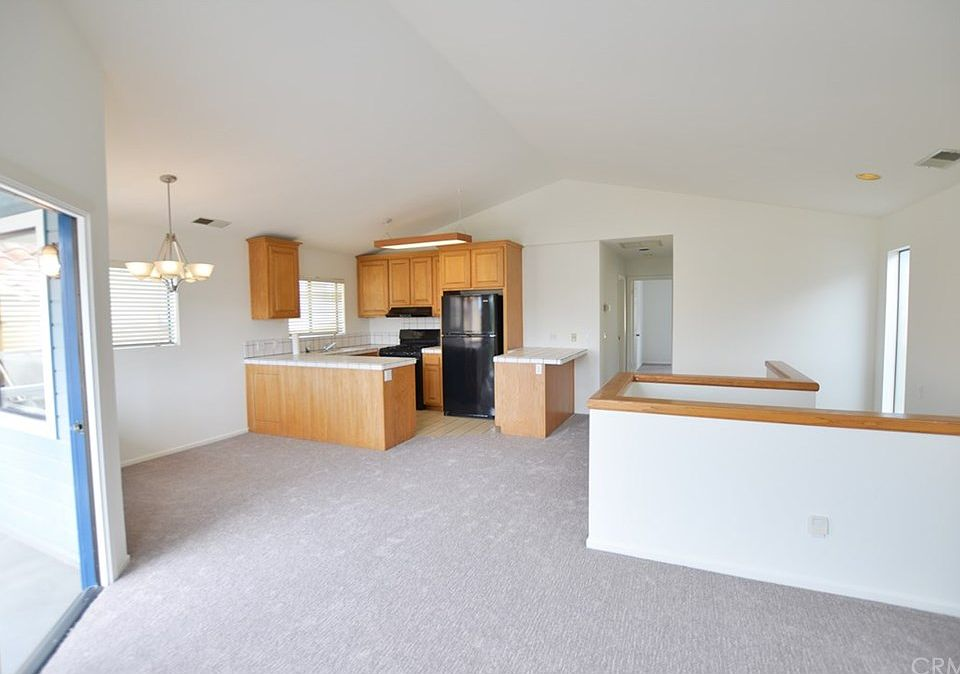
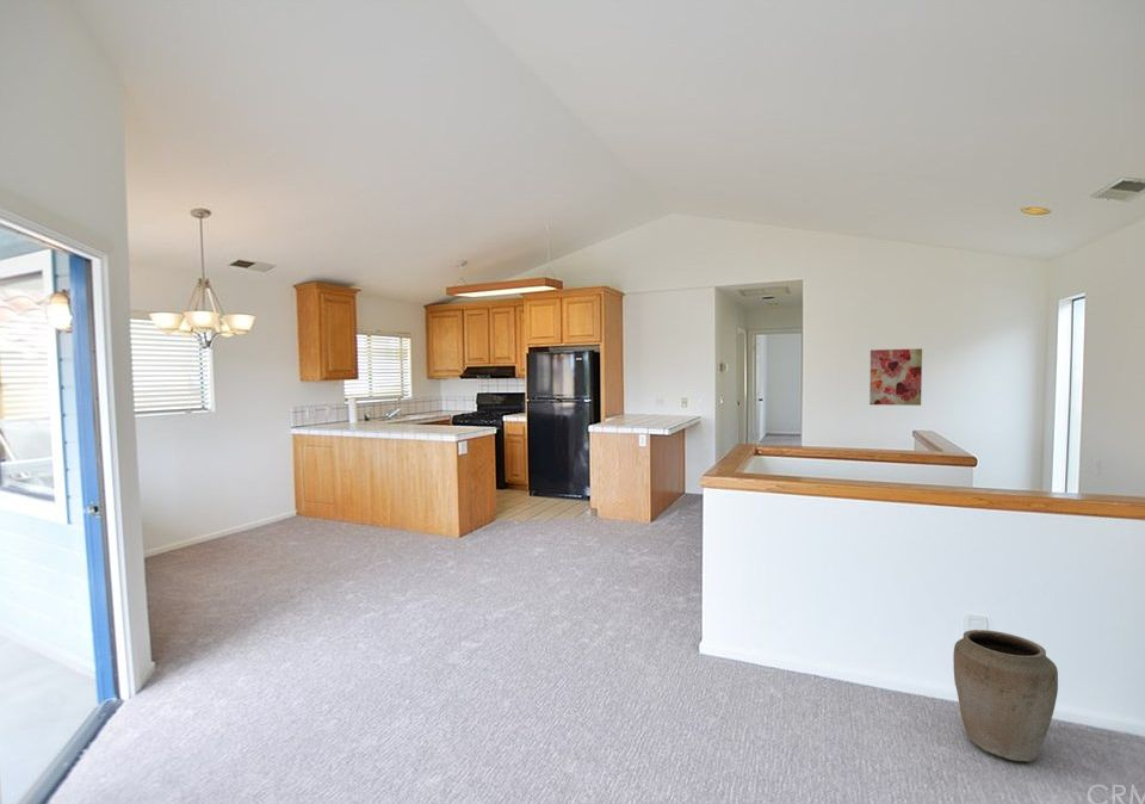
+ wall art (895, 377)
+ vase (1002, 693)
